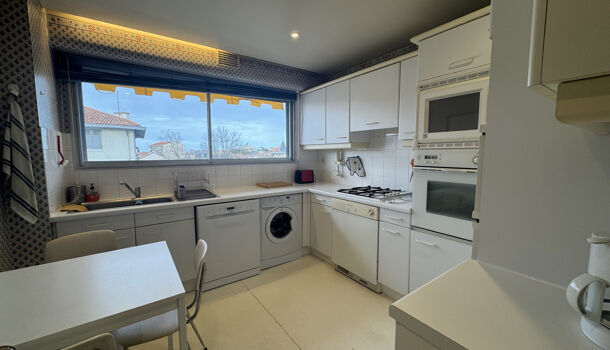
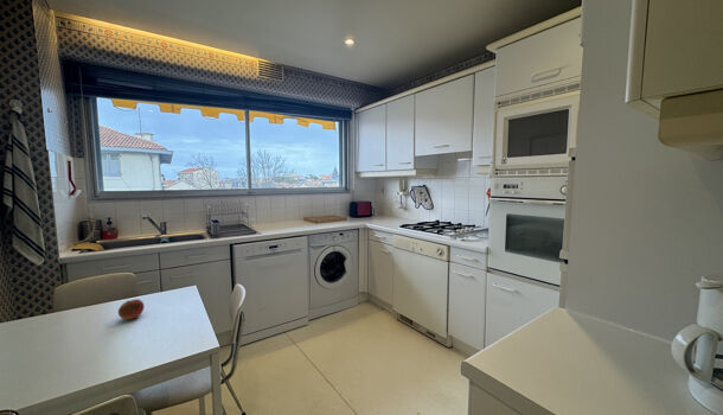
+ fruit (130, 308)
